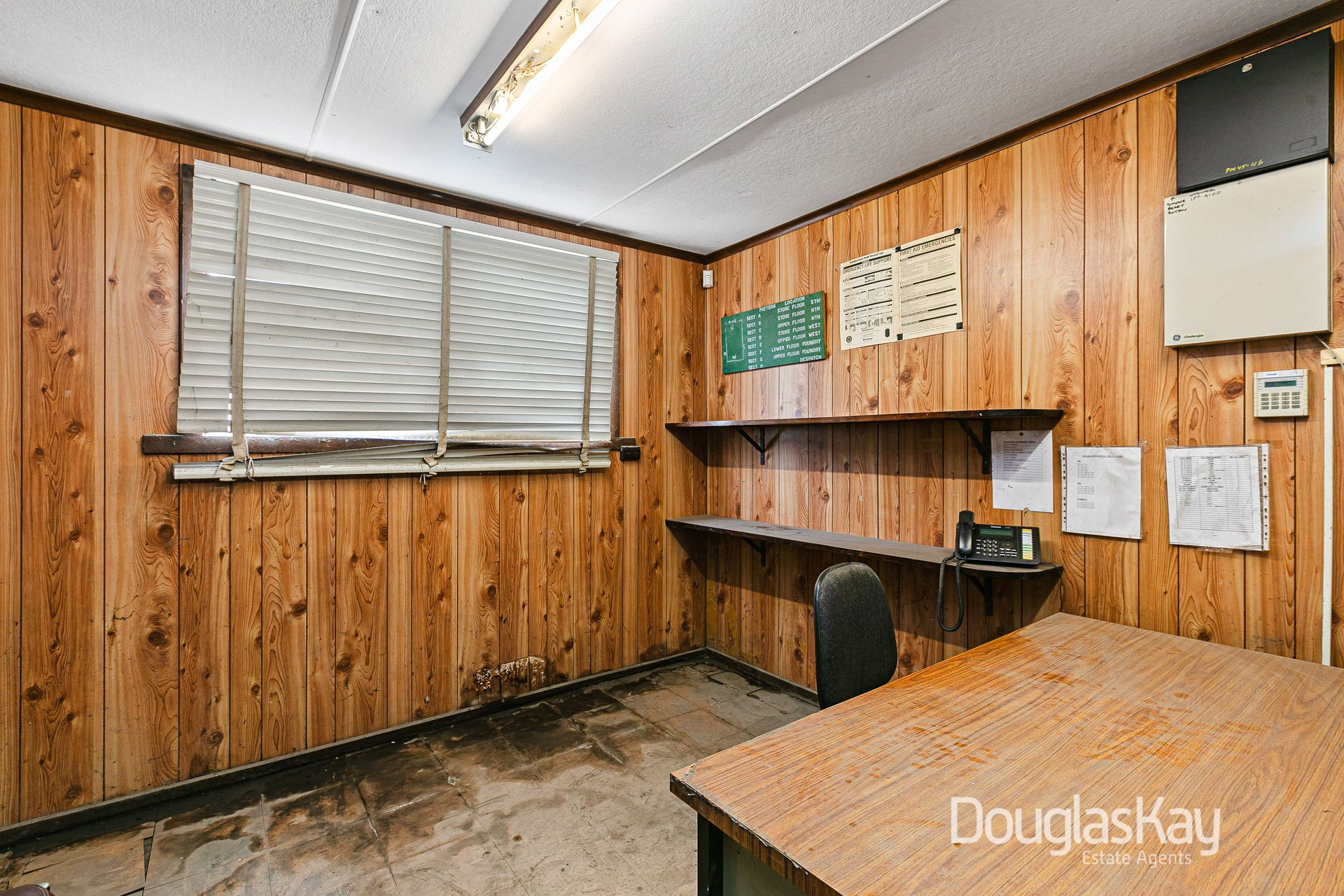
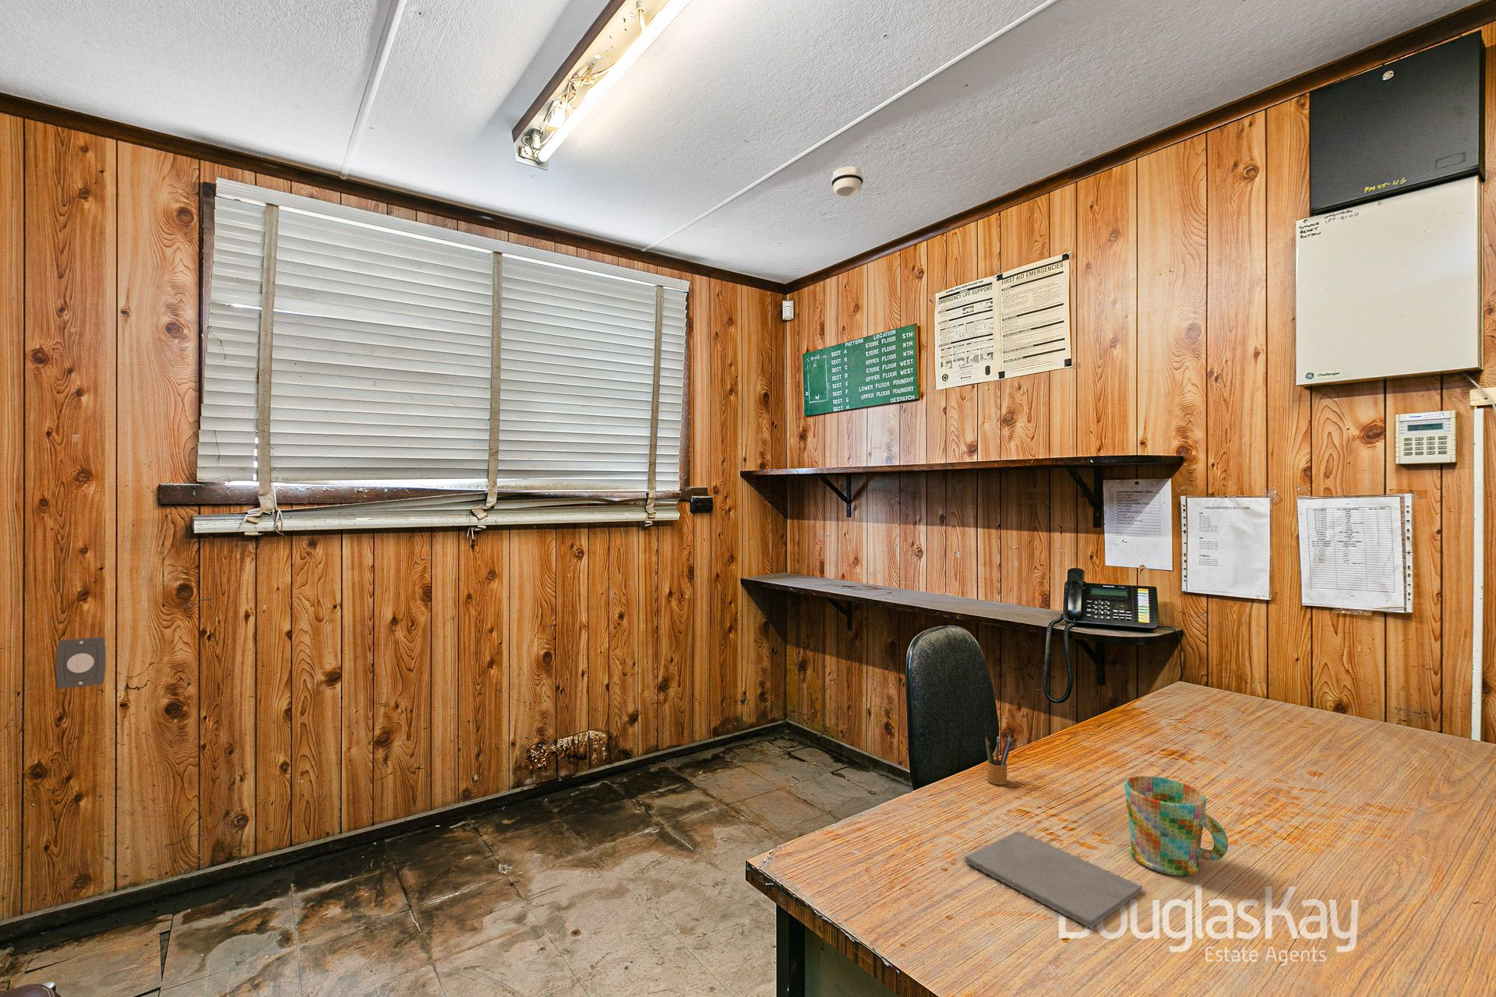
+ notepad (1050, 873)
+ light switch (80, 663)
+ mug (1174, 828)
+ pencil box (996, 758)
+ smoke detector (847, 182)
